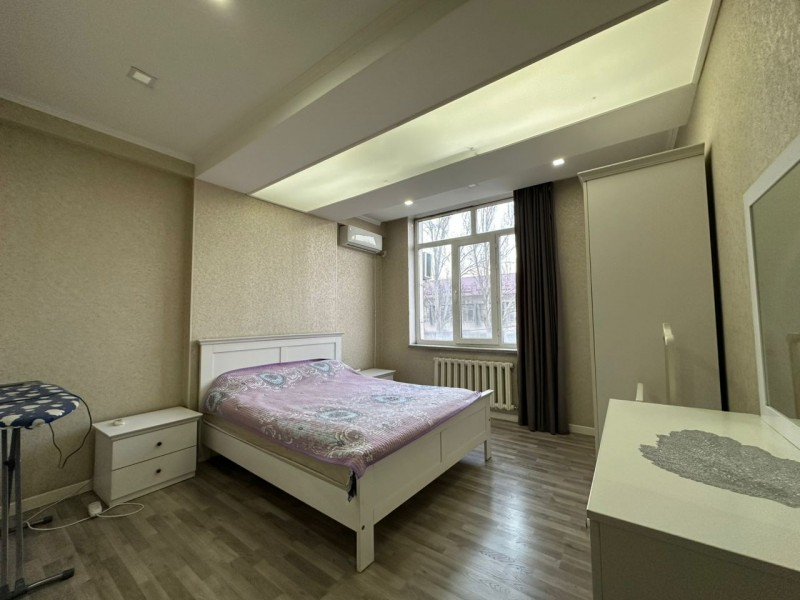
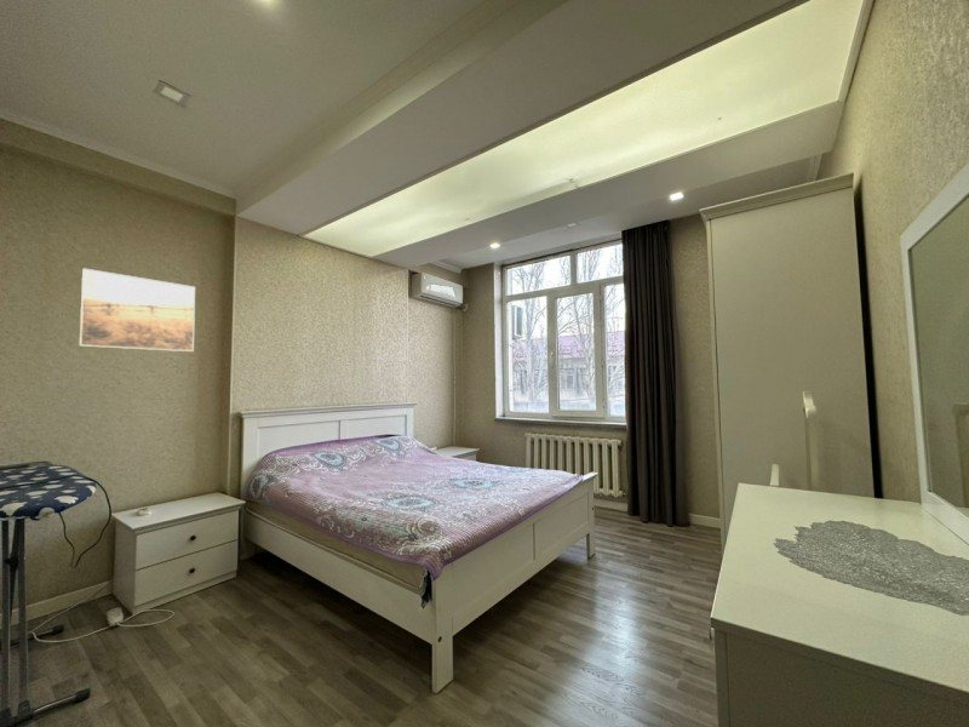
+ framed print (142, 313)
